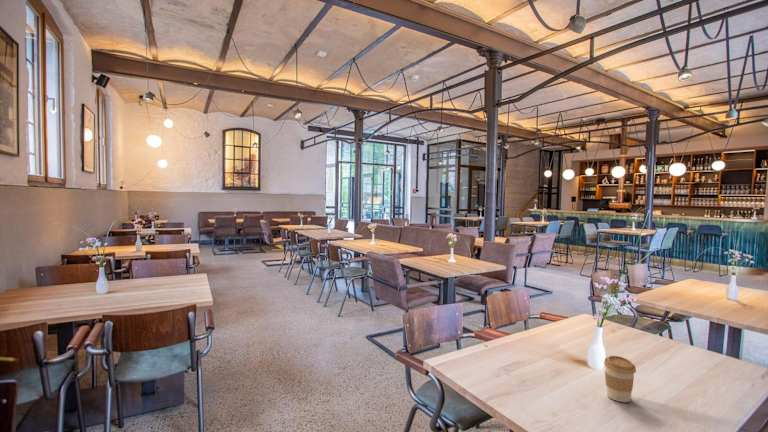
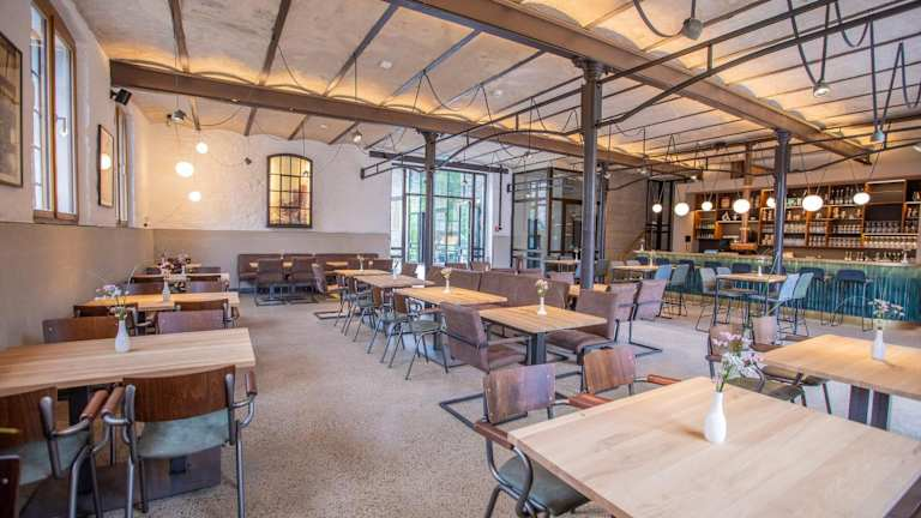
- coffee cup (619, 378)
